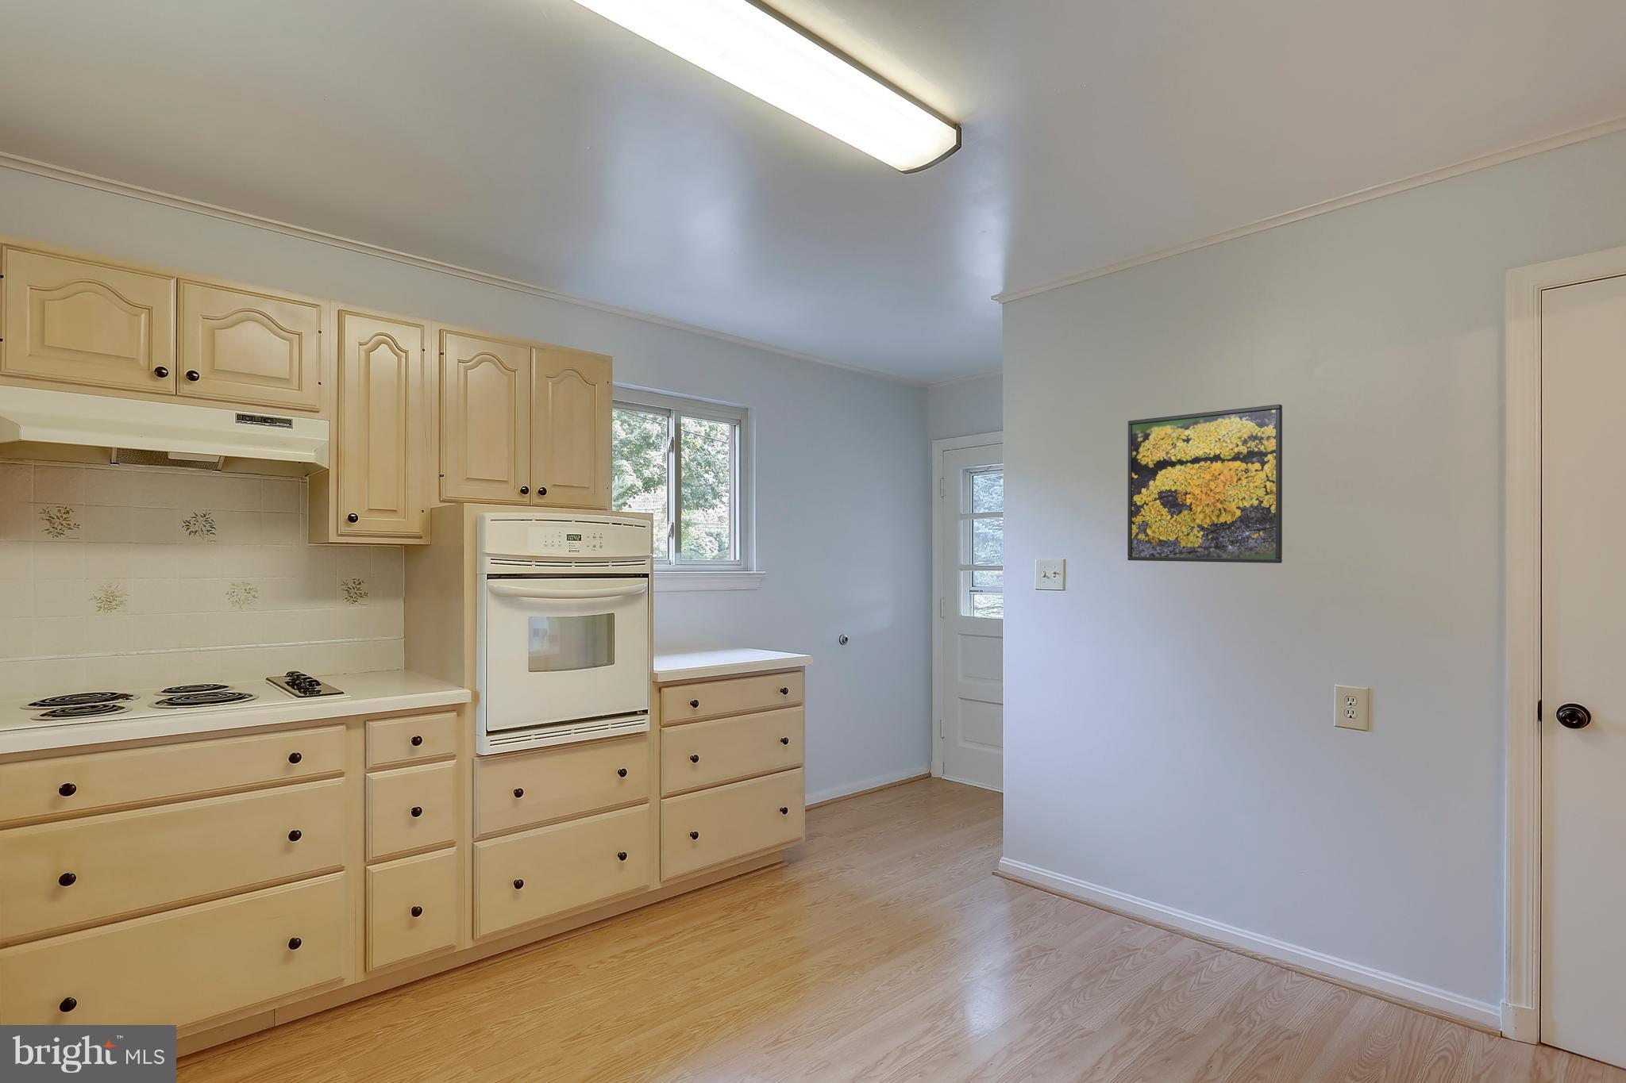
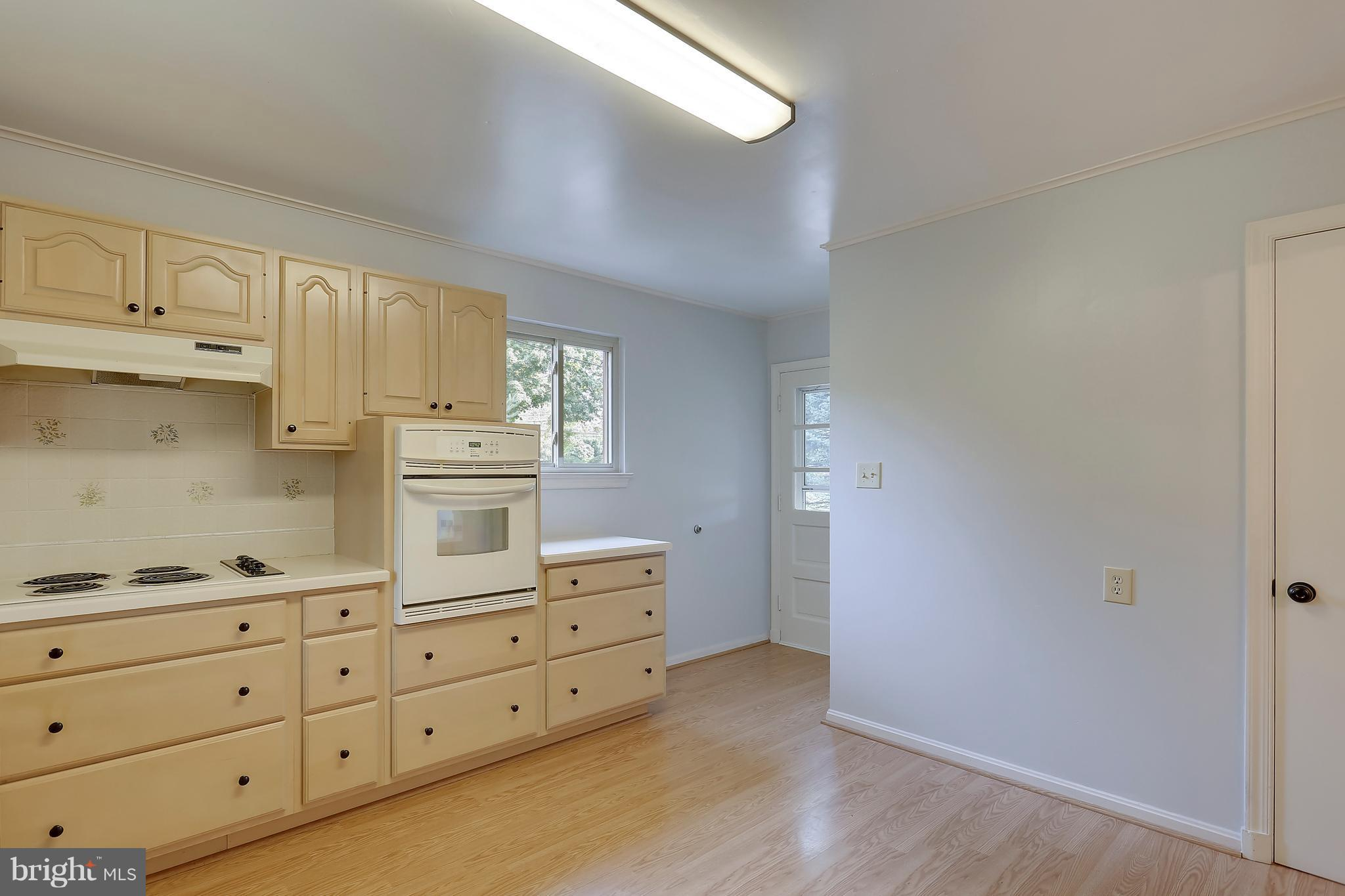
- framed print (1199, 487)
